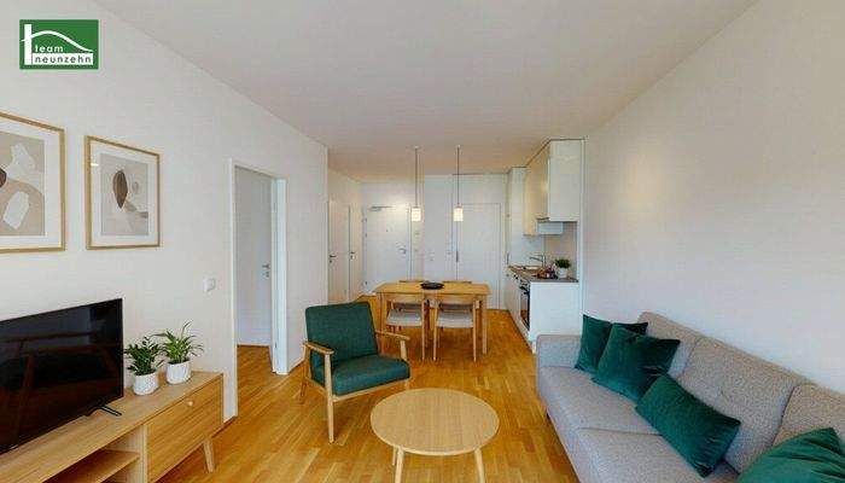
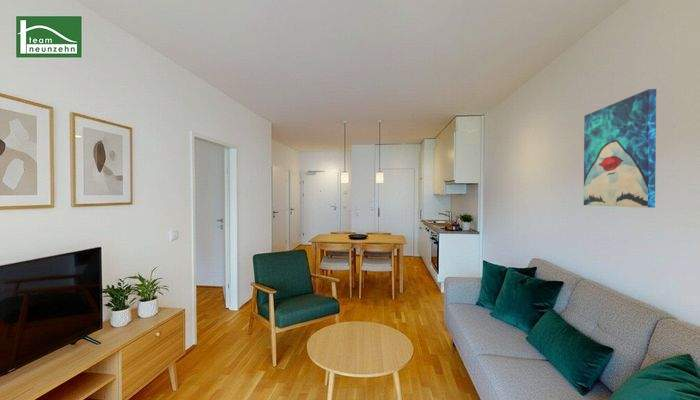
+ wall art (614, 155)
